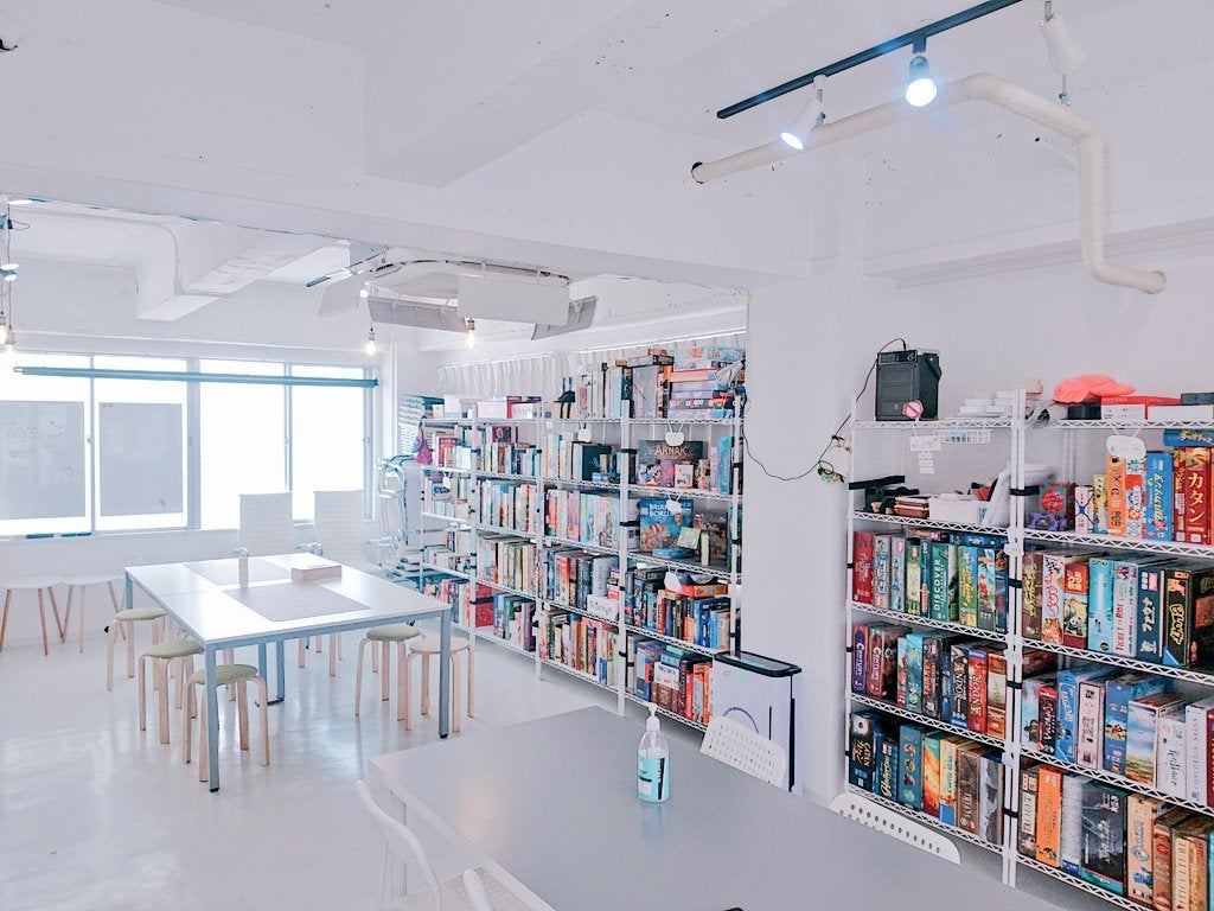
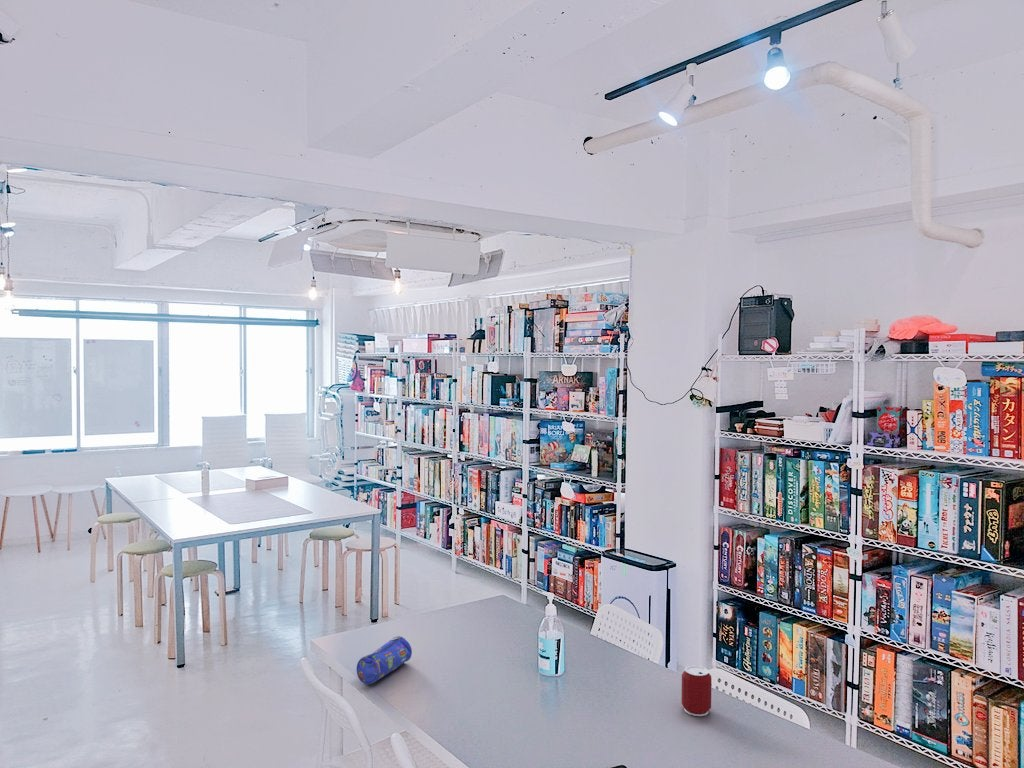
+ pencil case (385, 658)
+ can (696, 690)
